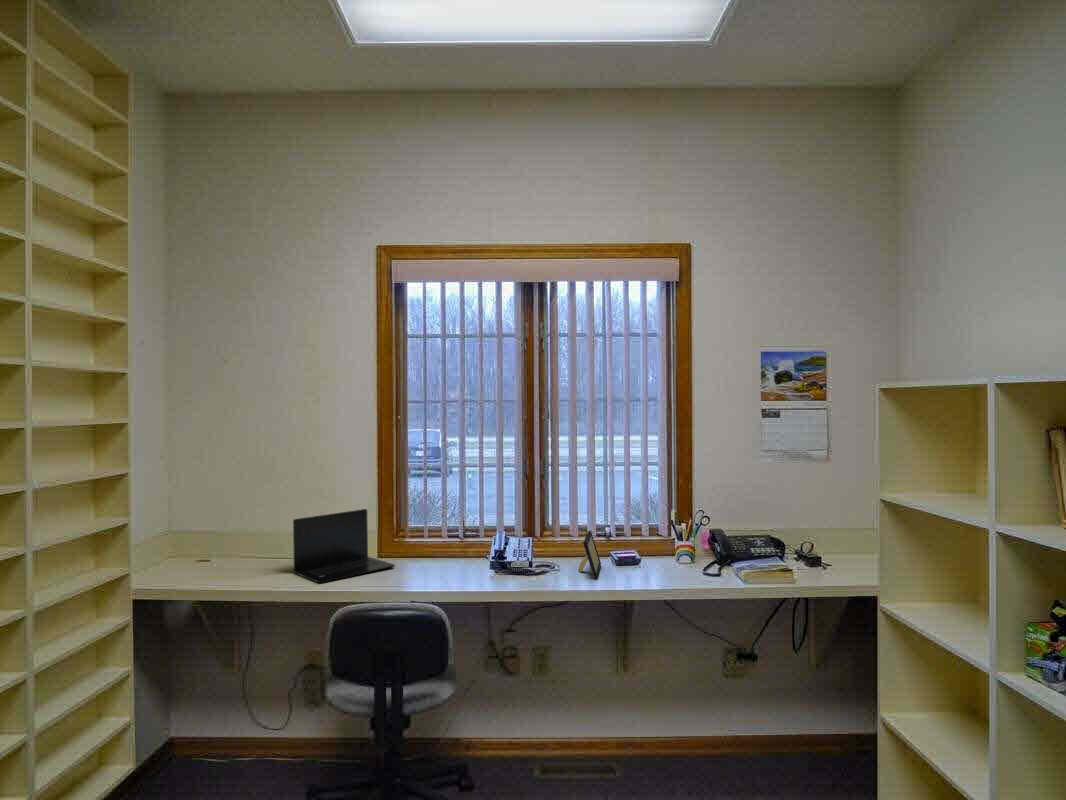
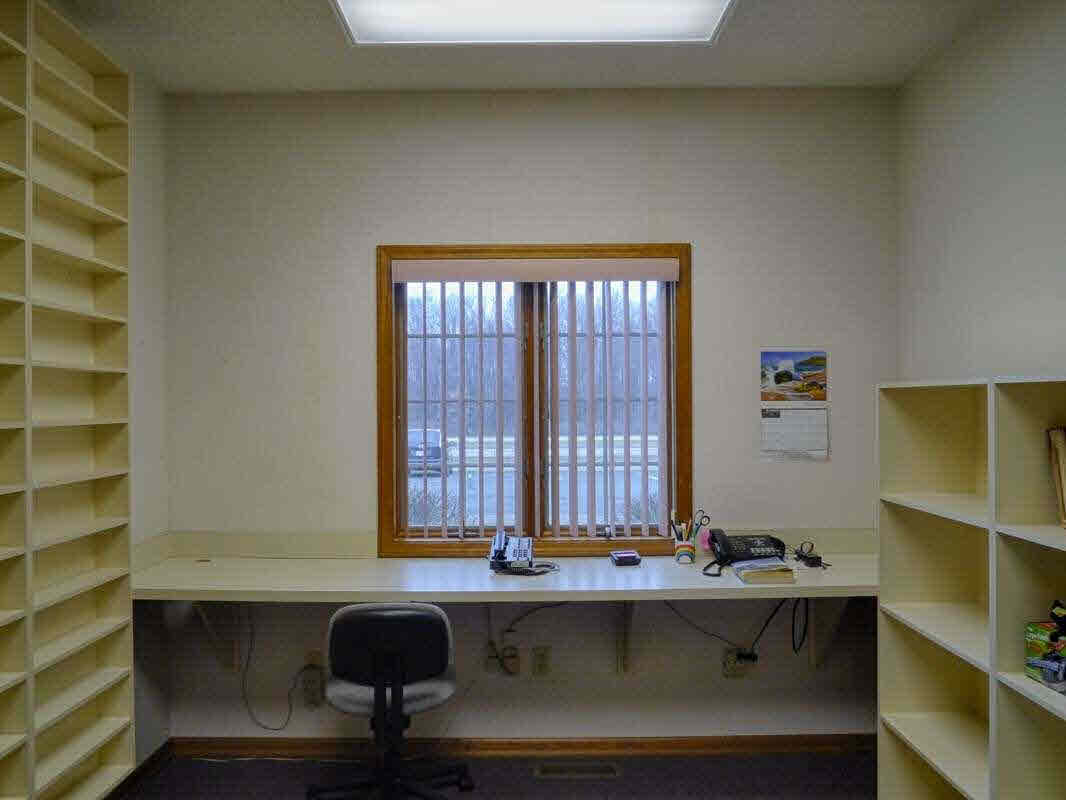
- laptop (345, 543)
- picture frame (588, 553)
